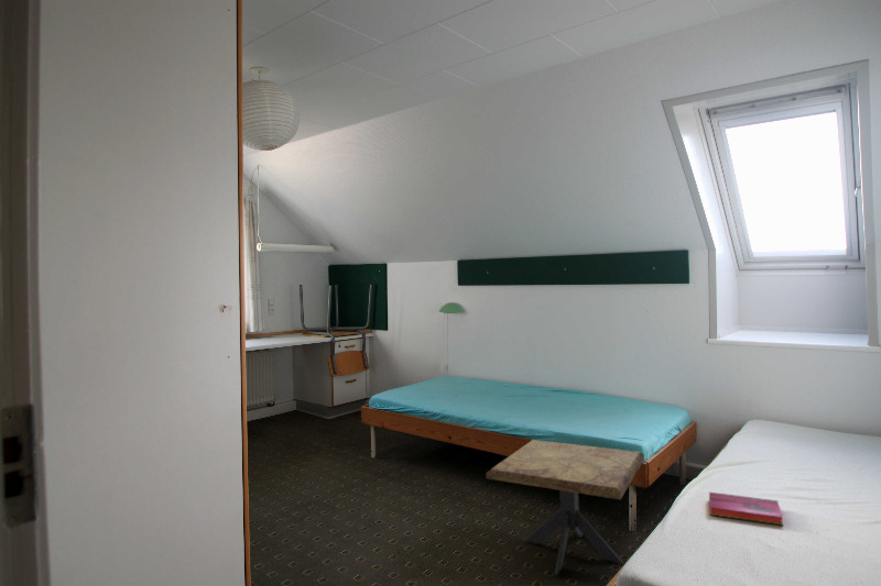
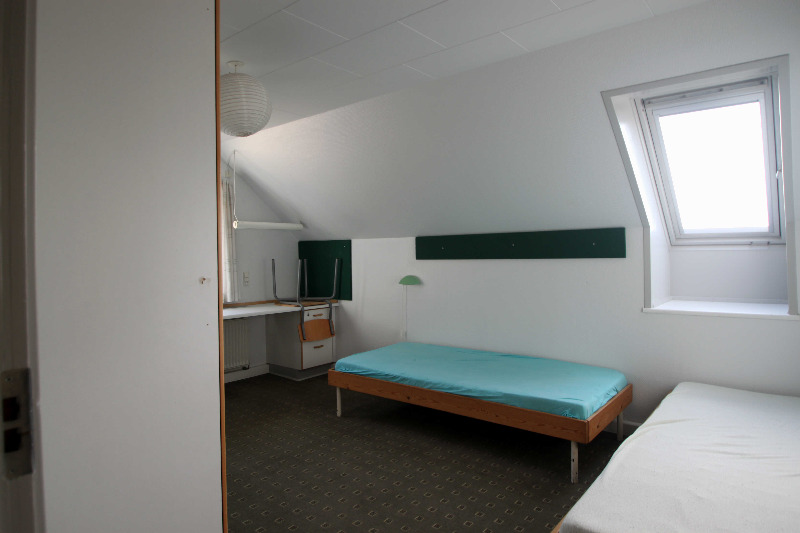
- side table (569, 505)
- hardback book (743, 507)
